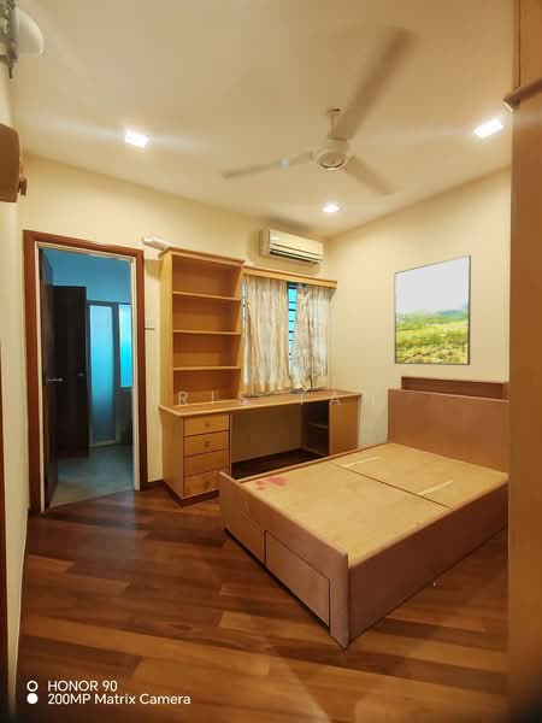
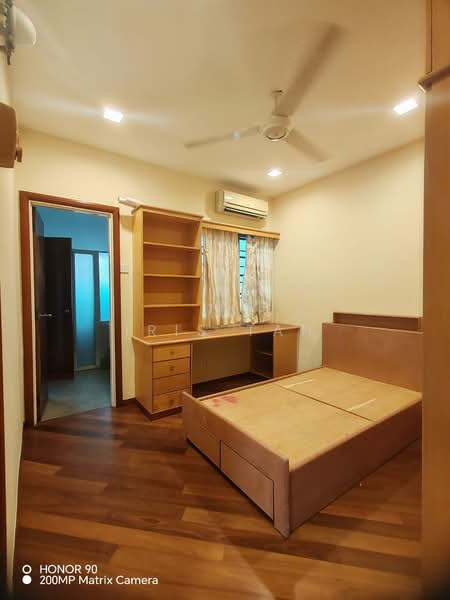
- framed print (429, 315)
